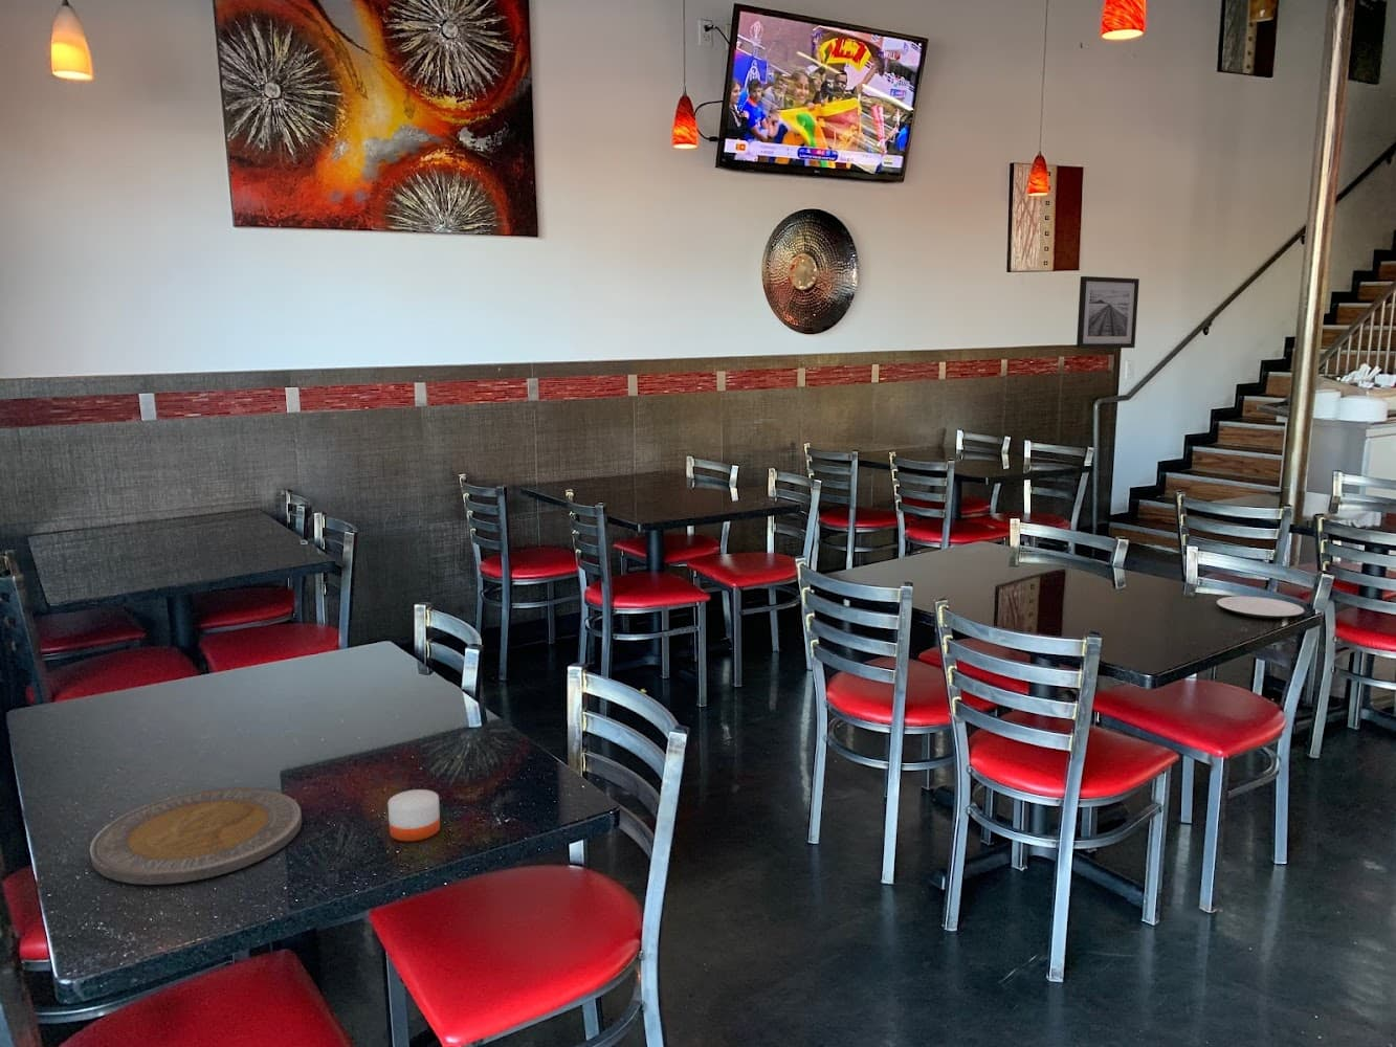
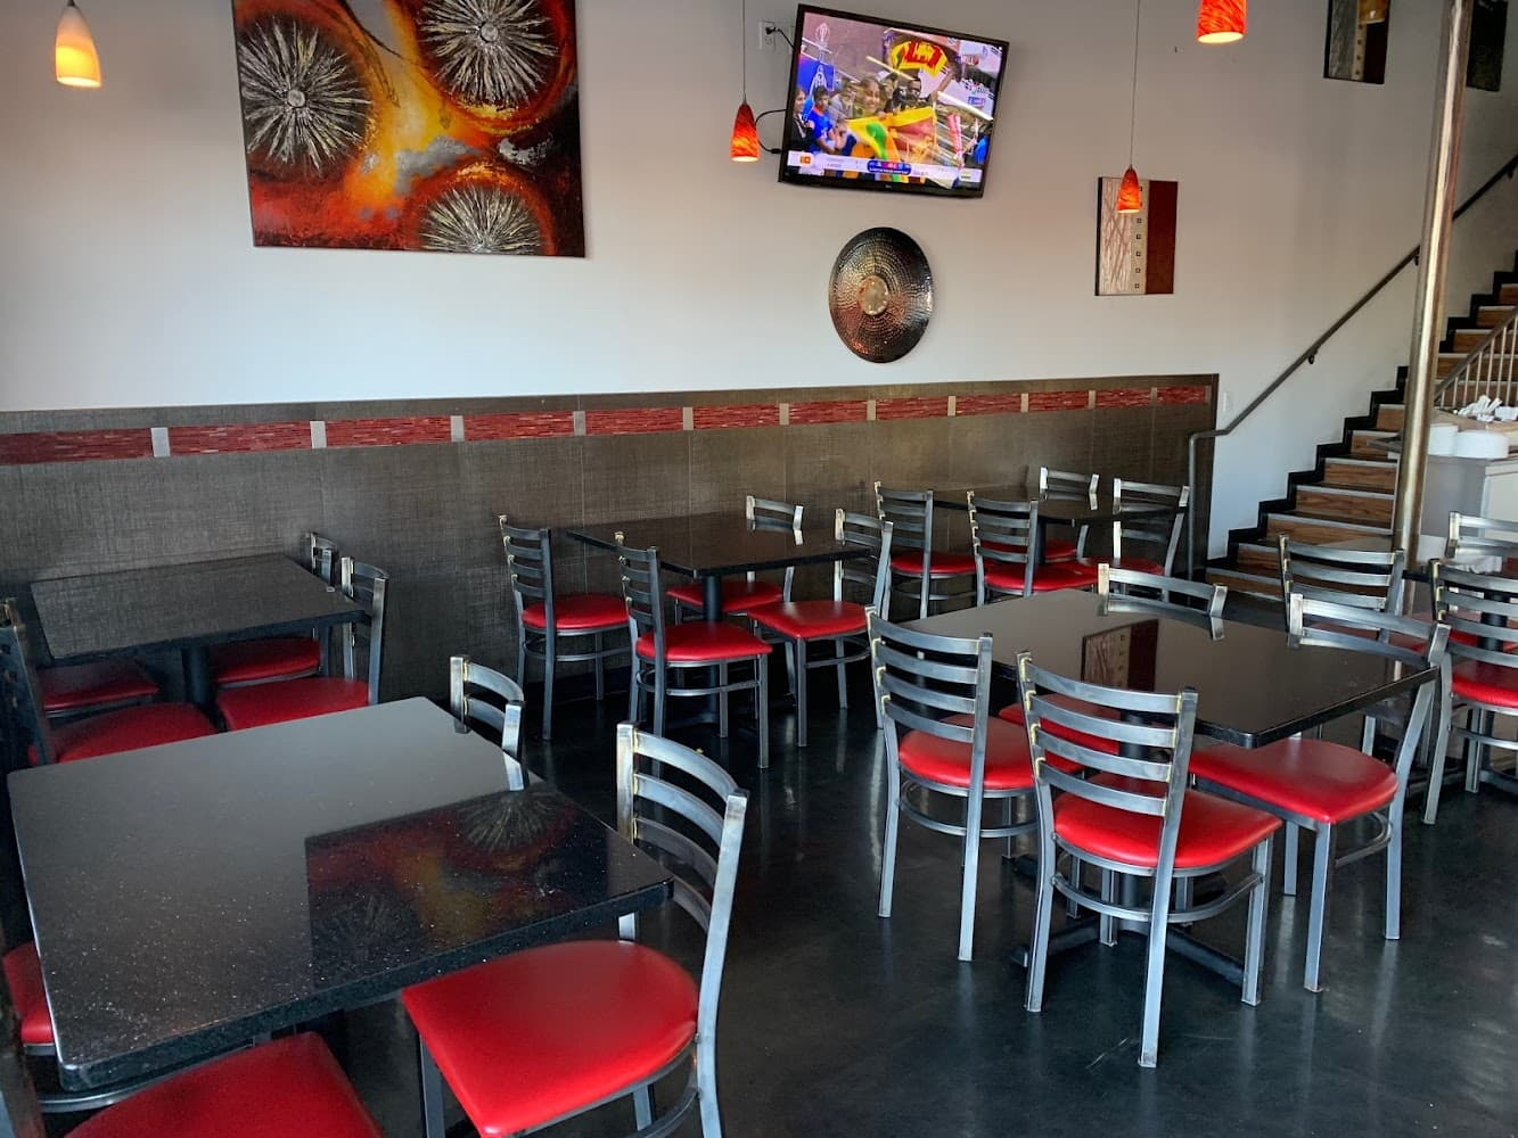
- wall art (1108, 313)
- plate (200, 831)
- plate (1258, 607)
- candle (413, 797)
